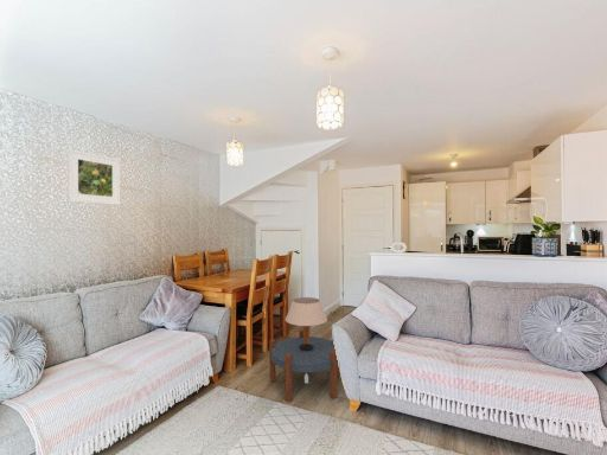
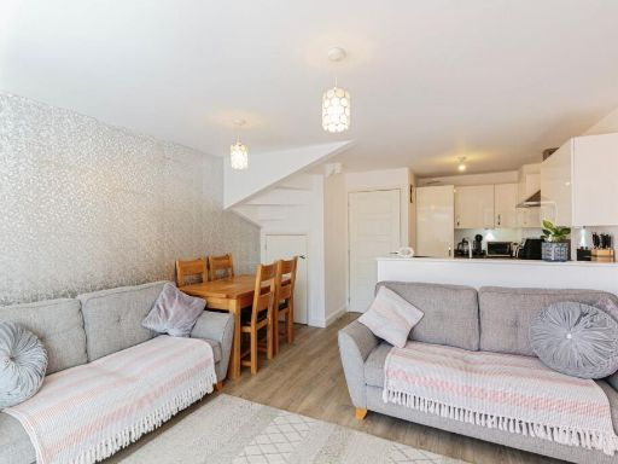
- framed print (95, 179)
- side table (306, 361)
- table lamp (306, 323)
